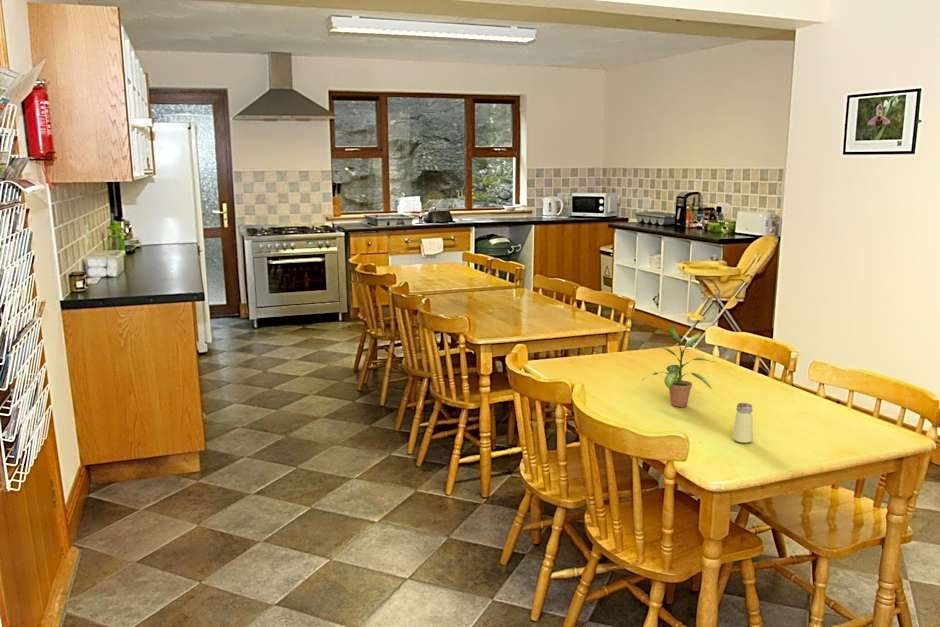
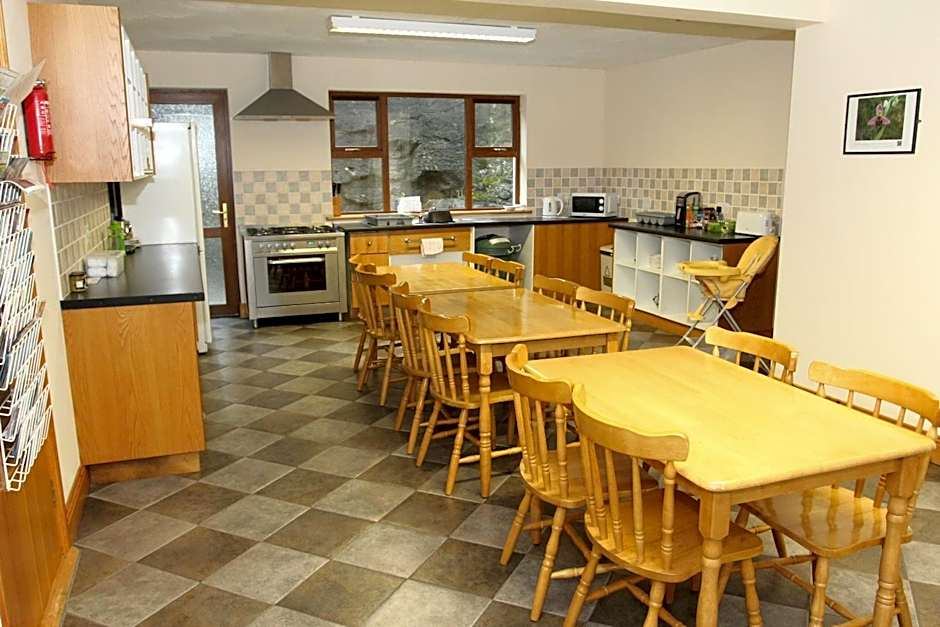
- saltshaker (743, 422)
- potted plant (673, 365)
